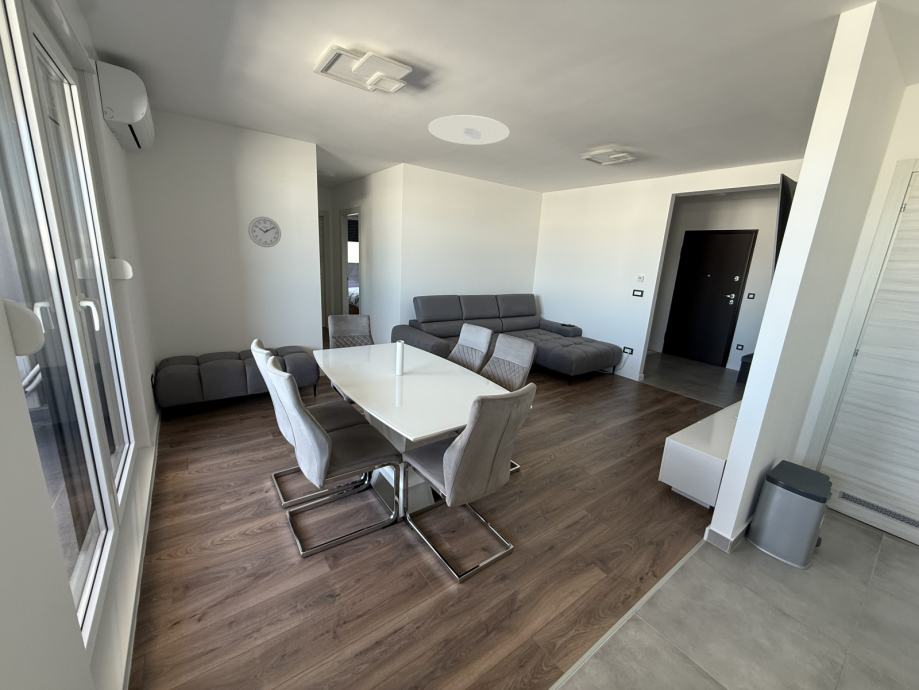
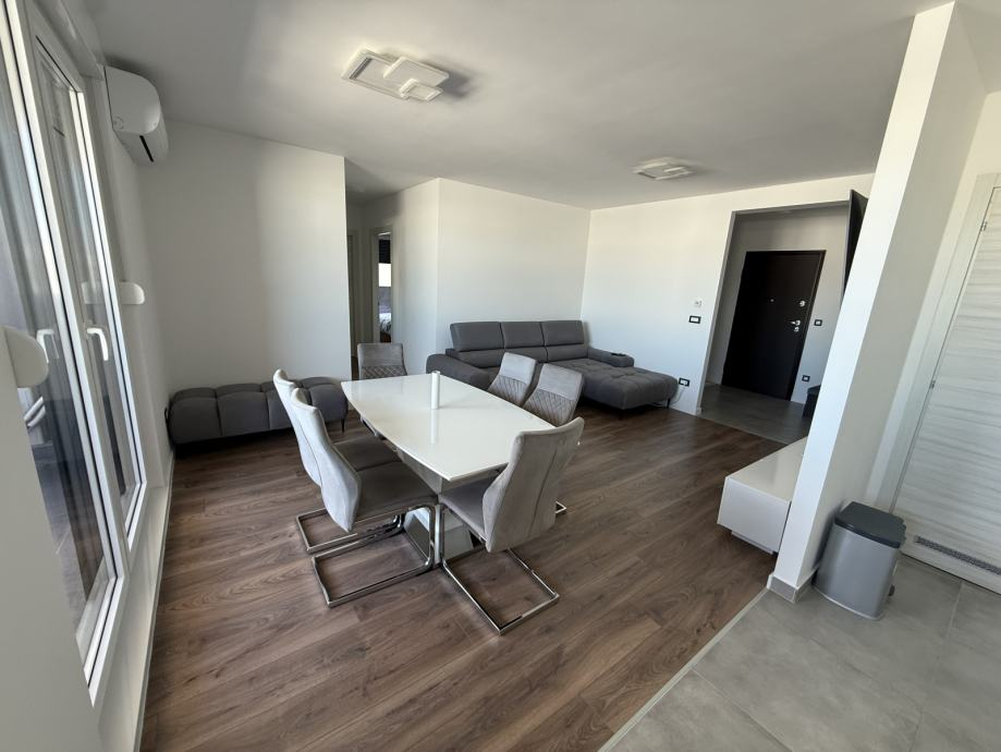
- wall clock (265, 232)
- ceiling lamp (469, 127)
